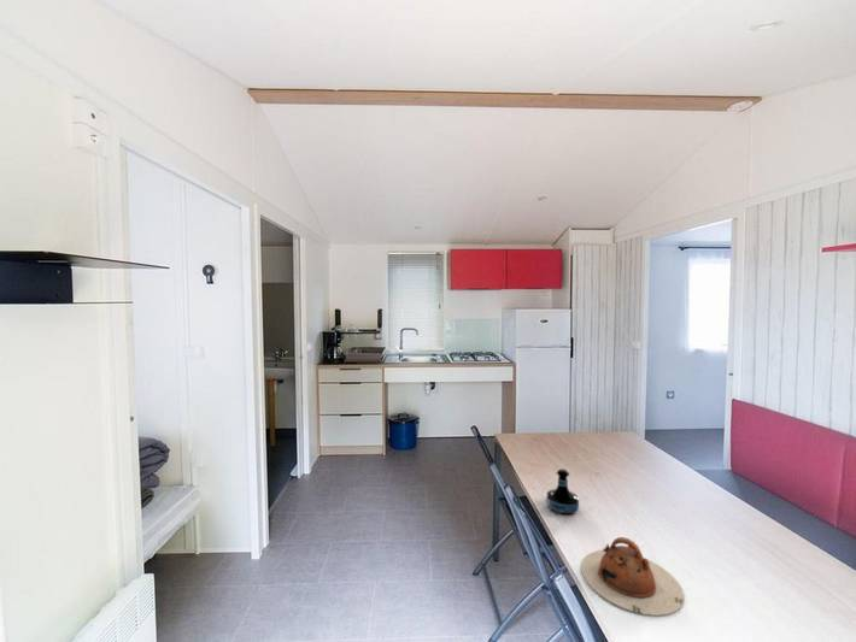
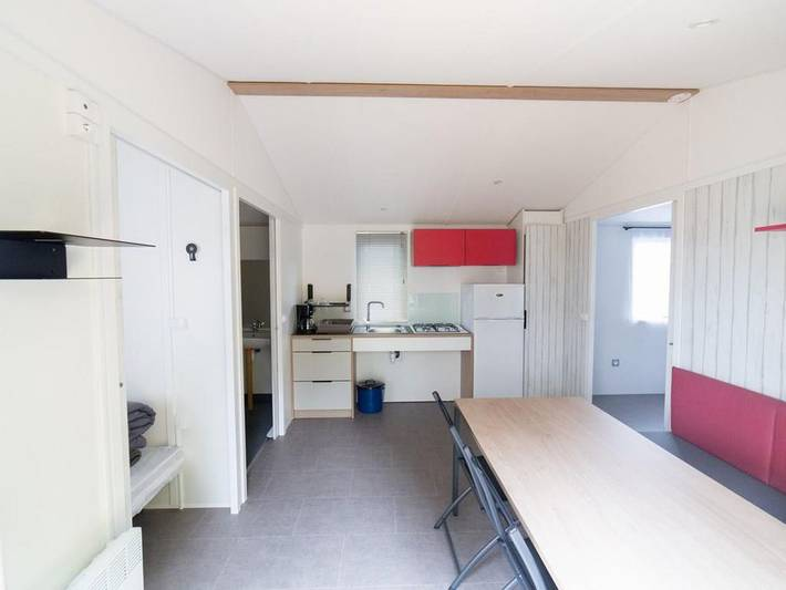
- tequila bottle (562, 488)
- teapot (629, 559)
